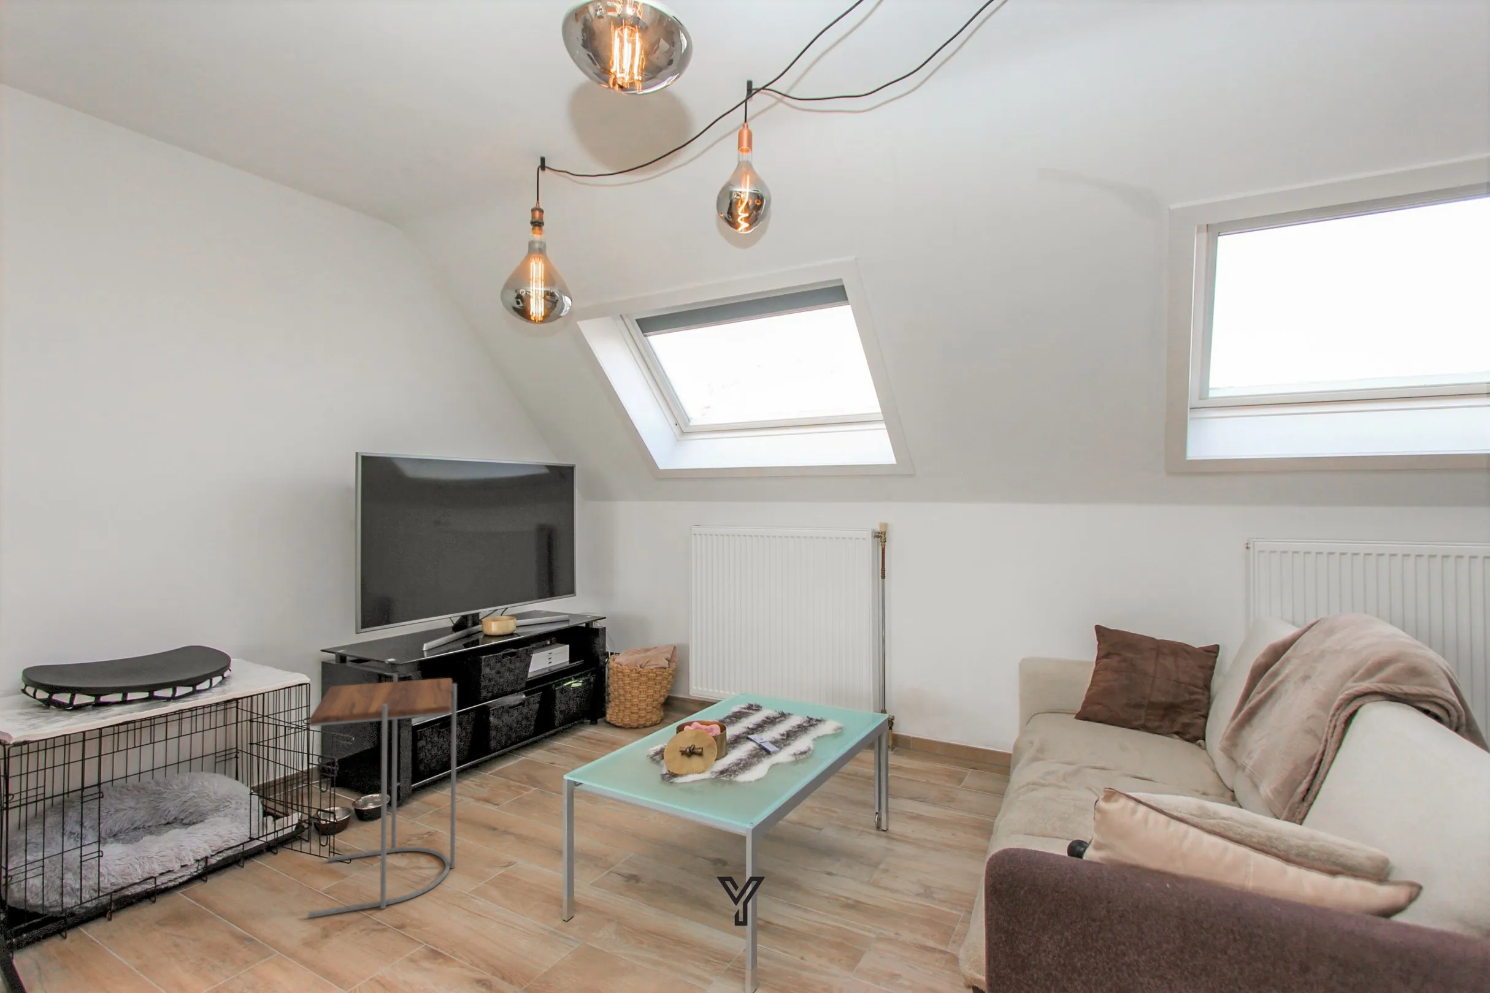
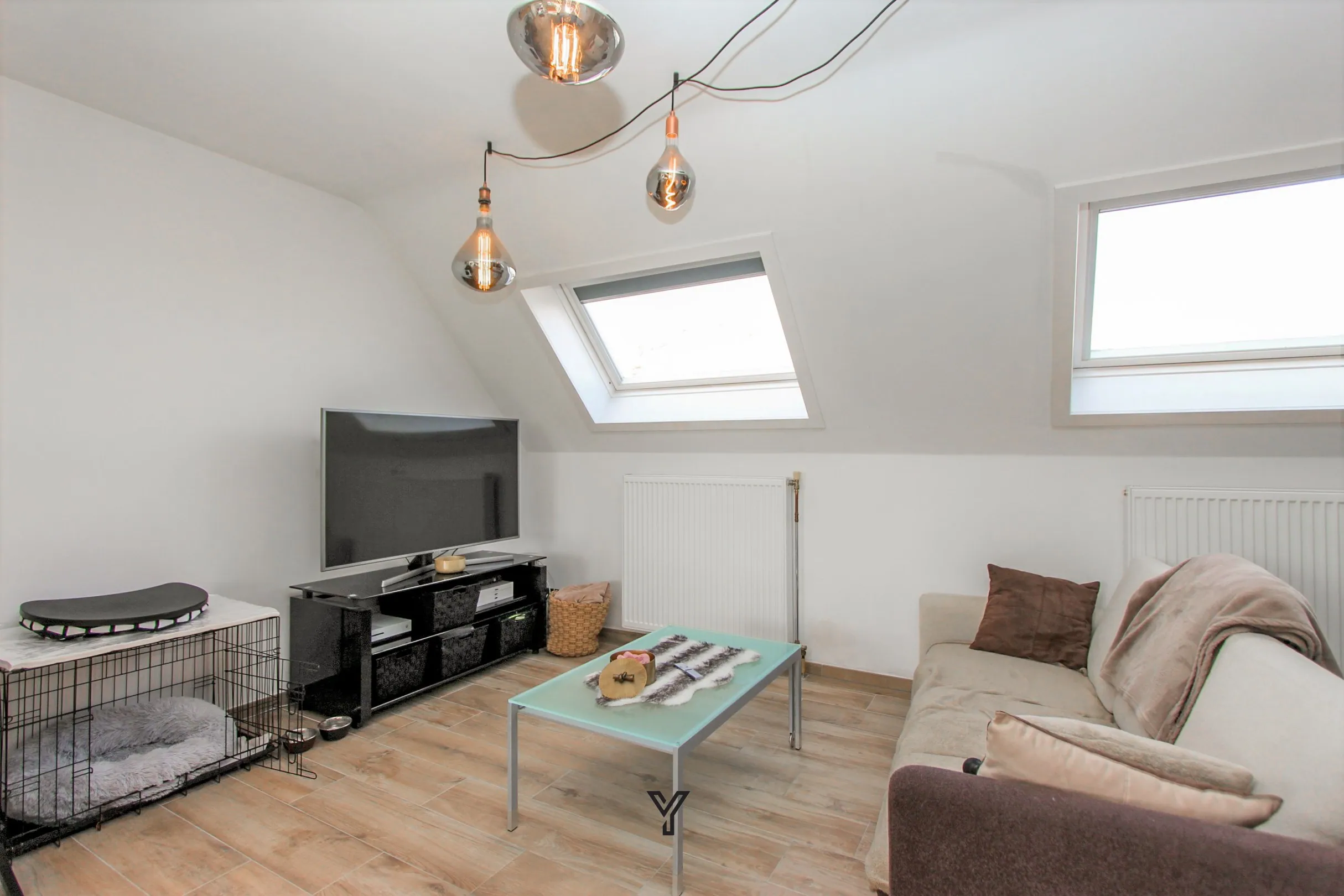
- side table (387, 782)
